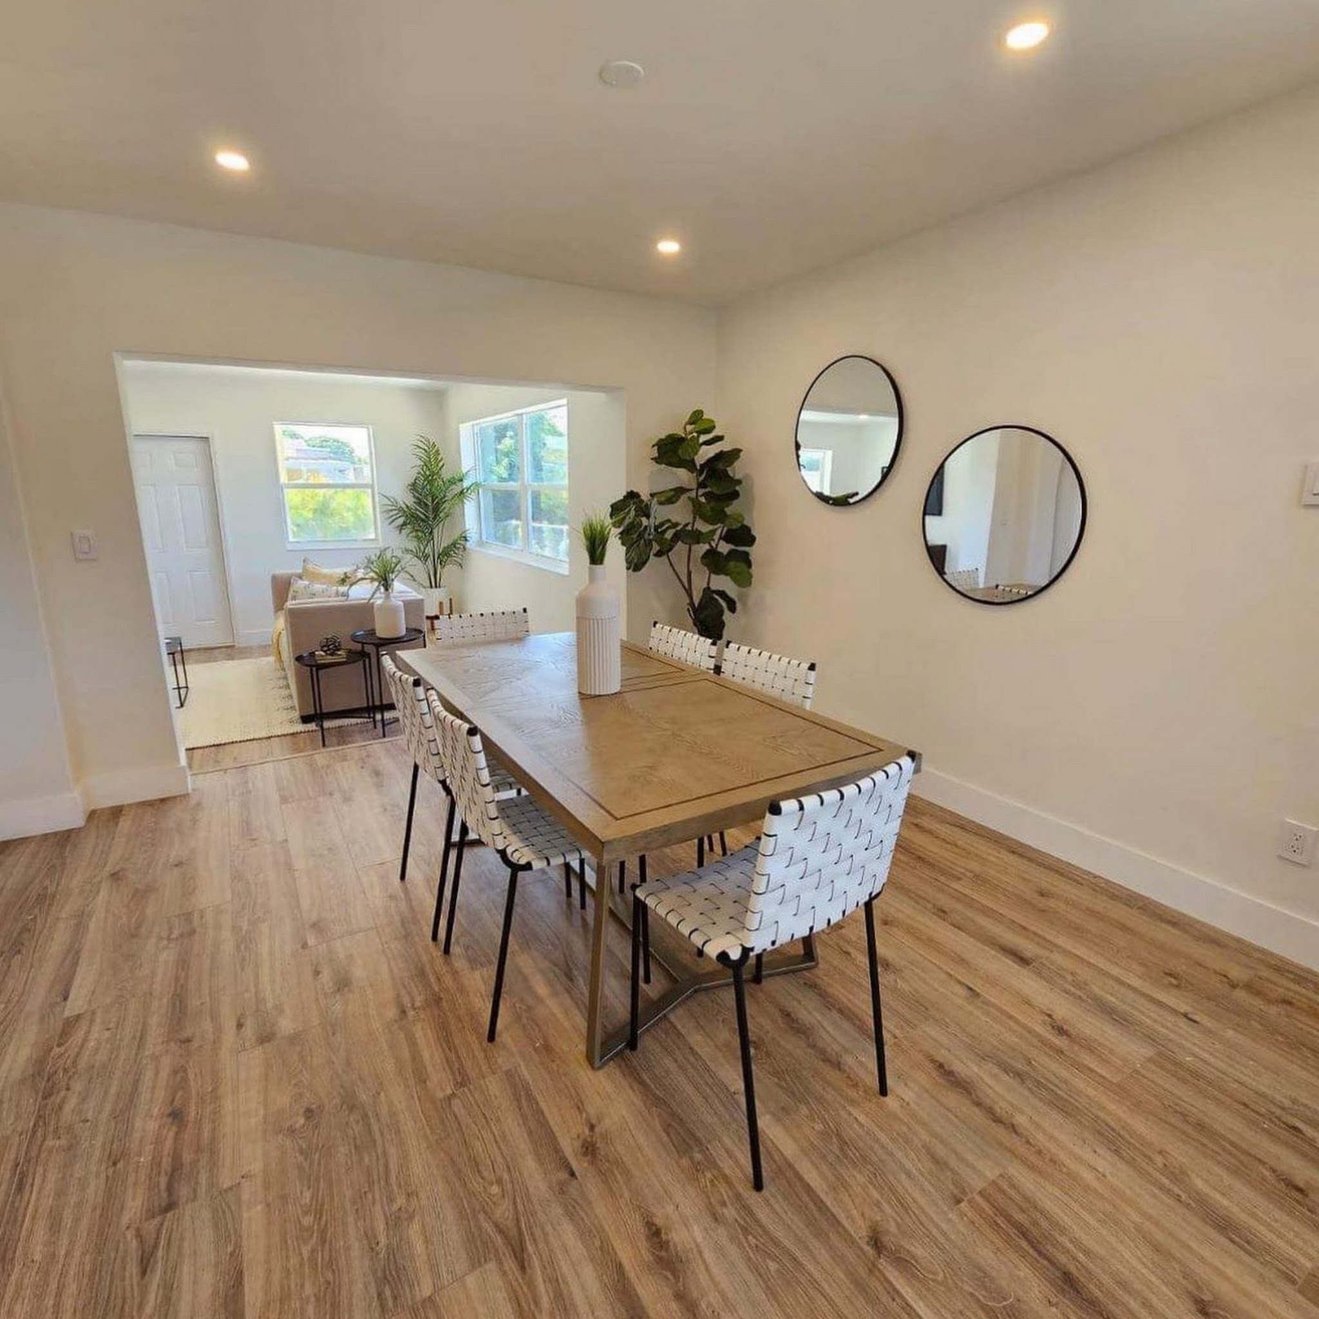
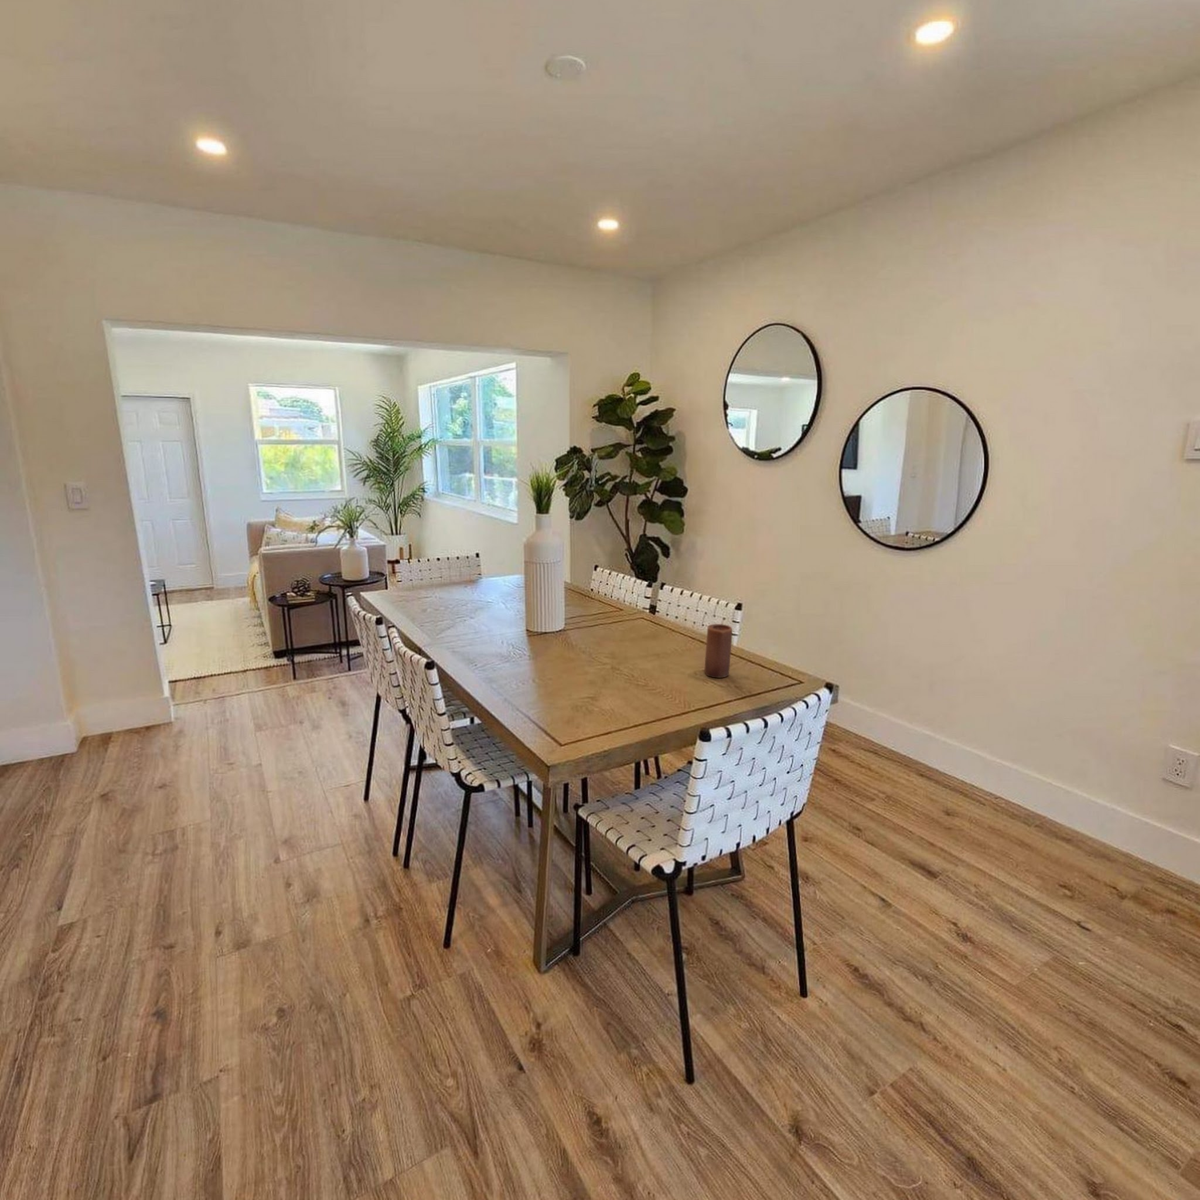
+ candle (718, 651)
